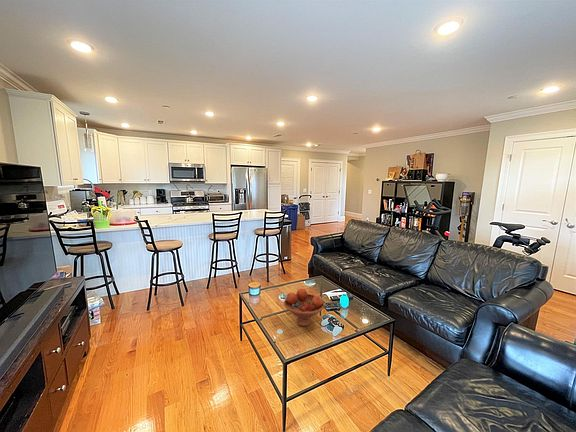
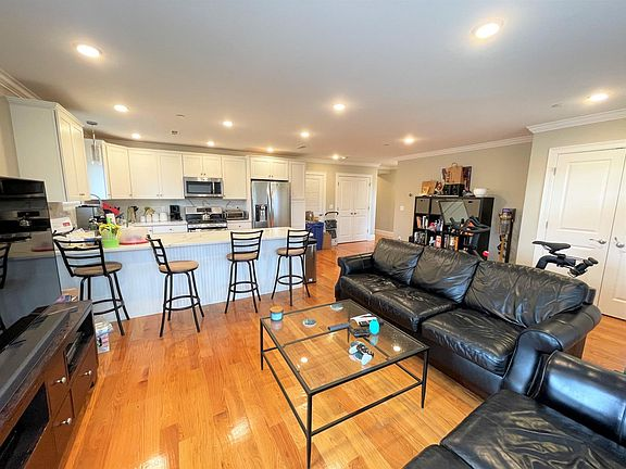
- fruit bowl (303, 308)
